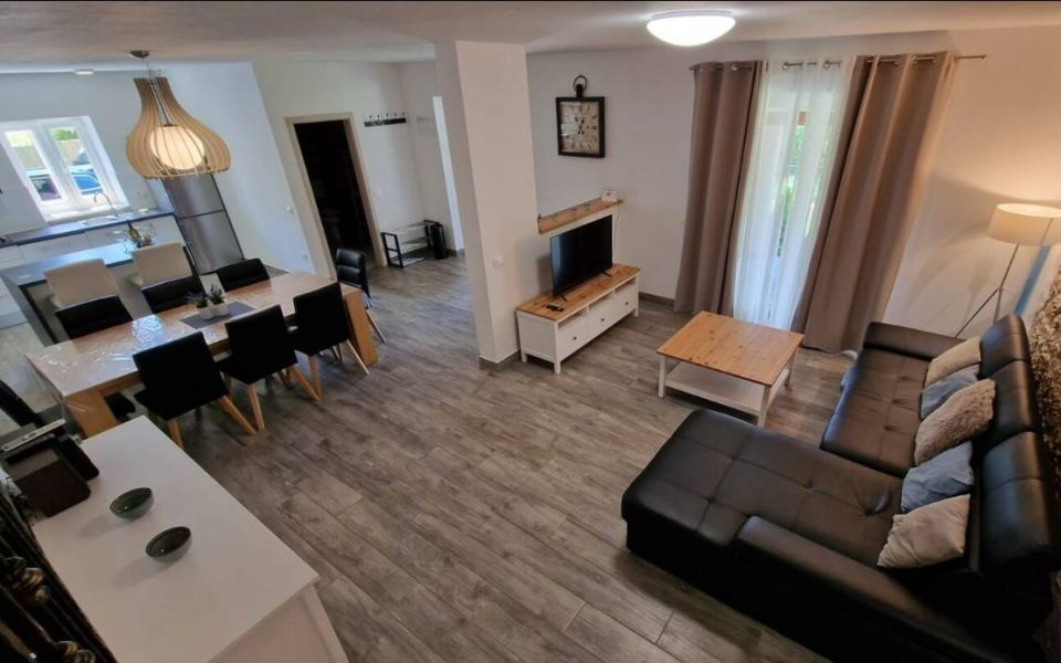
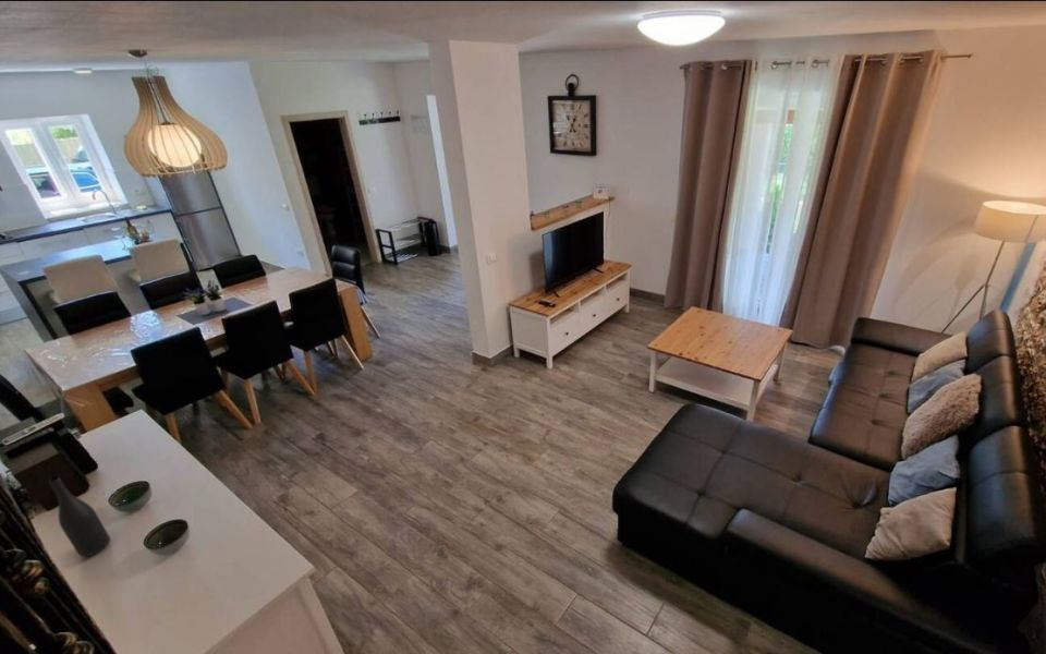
+ wine bottle (75, 514)
